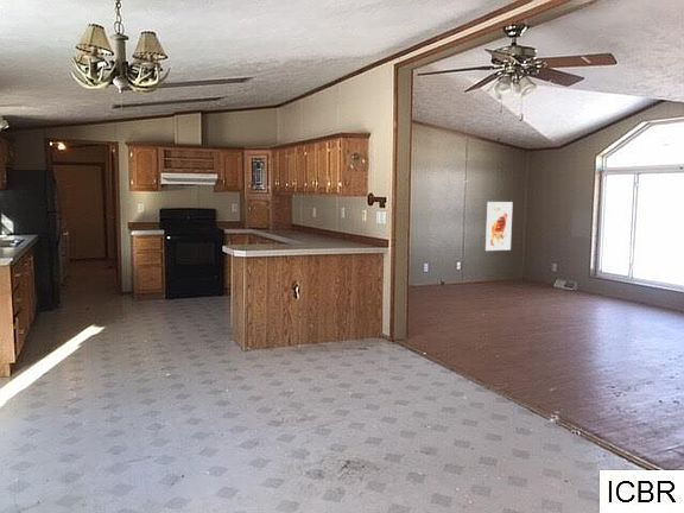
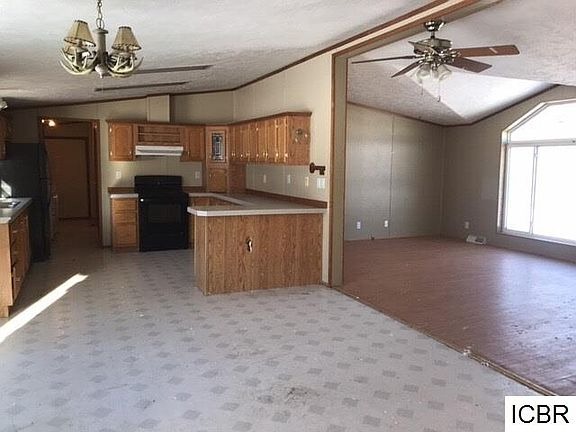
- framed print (499, 226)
